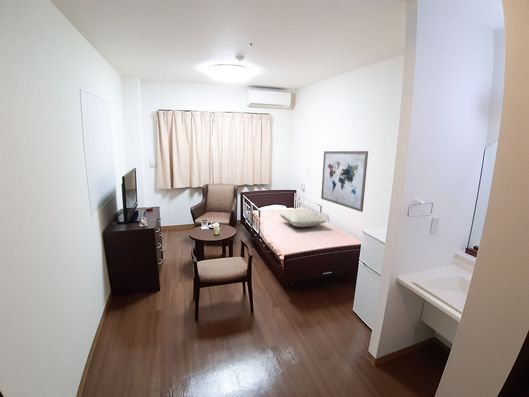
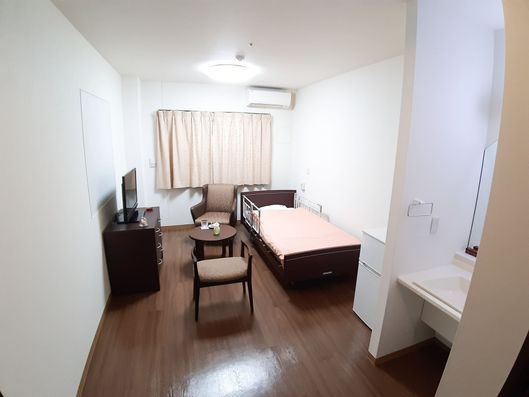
- pillow (301, 218)
- wall art (341, 178)
